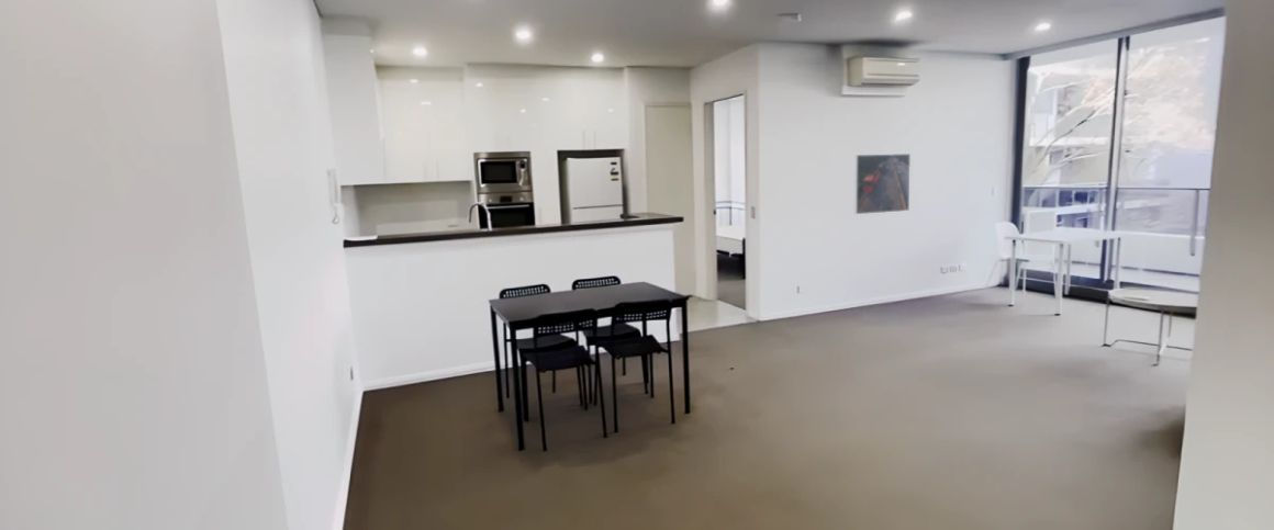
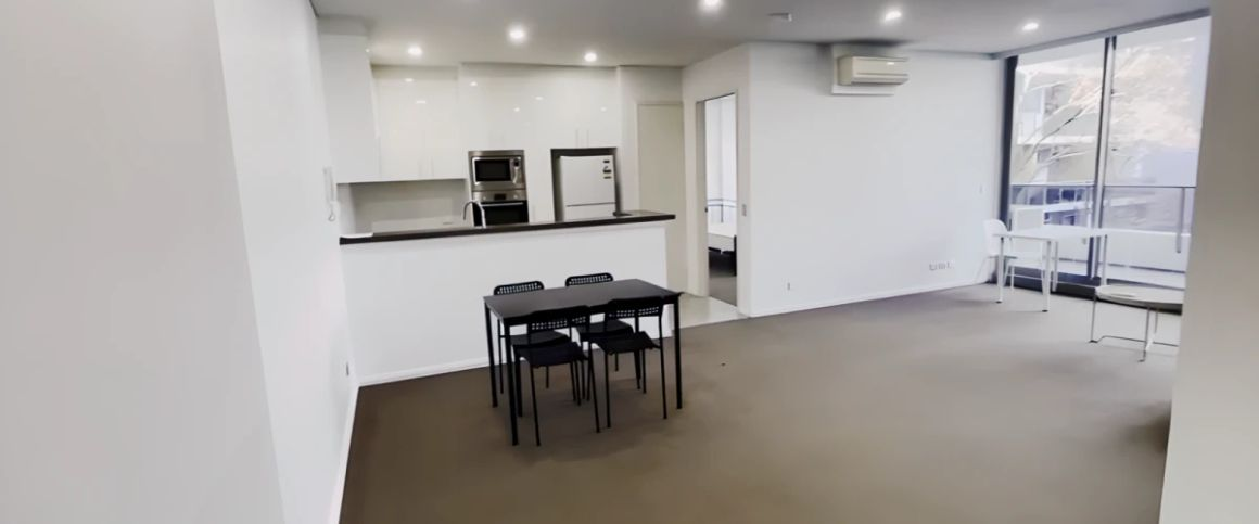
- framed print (882, 183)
